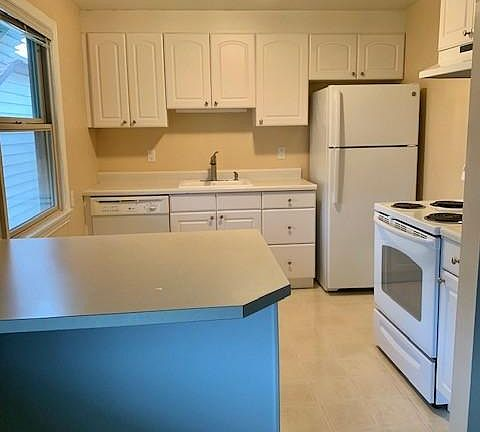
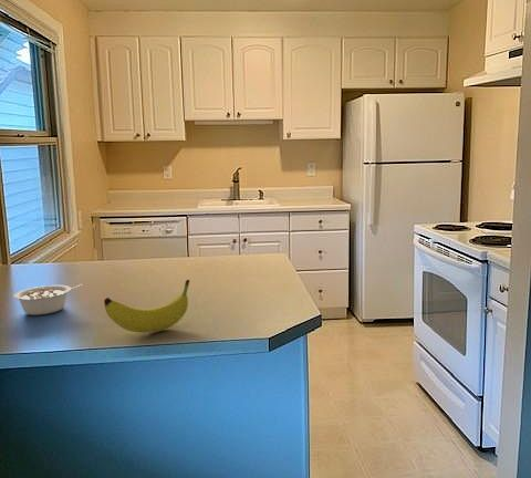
+ fruit (152, 309)
+ legume (45, 298)
